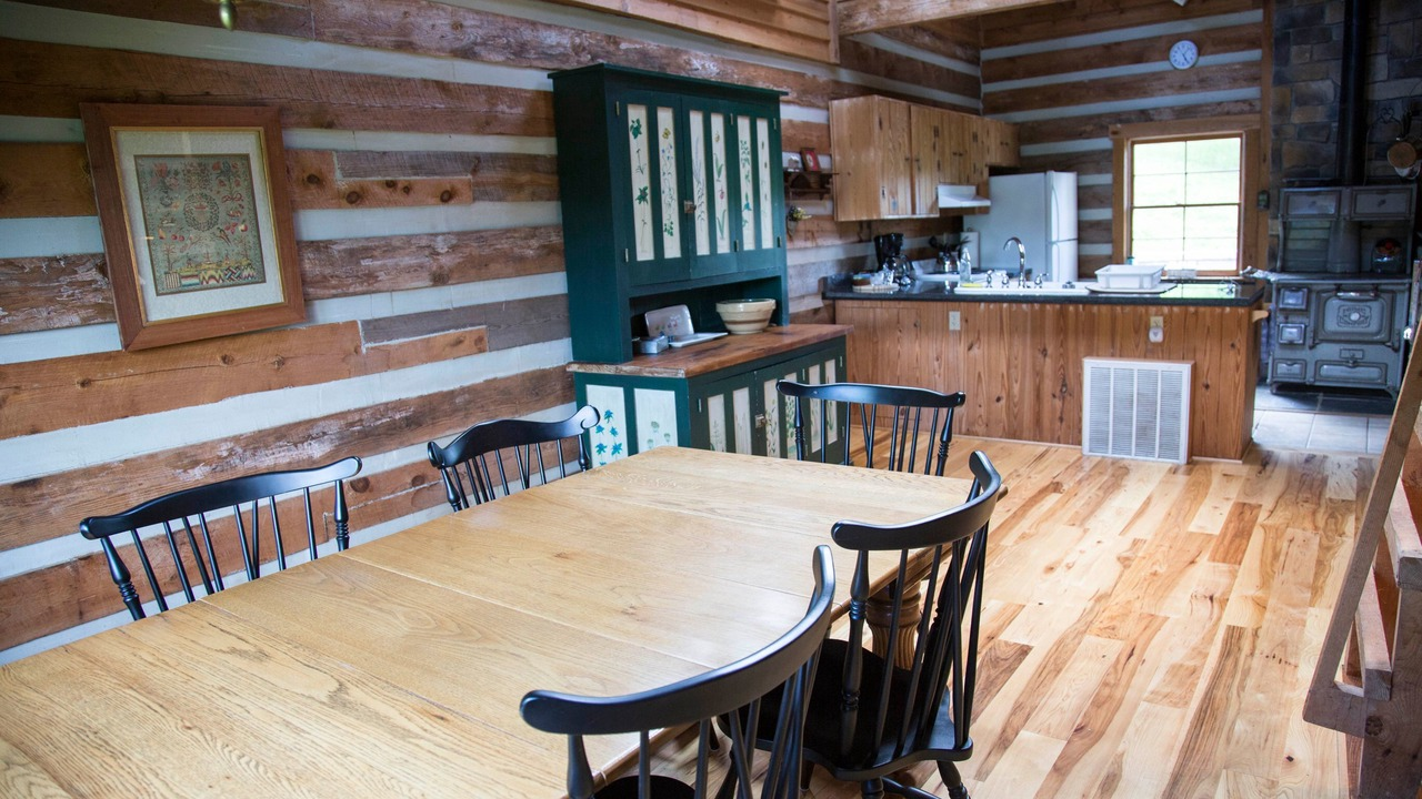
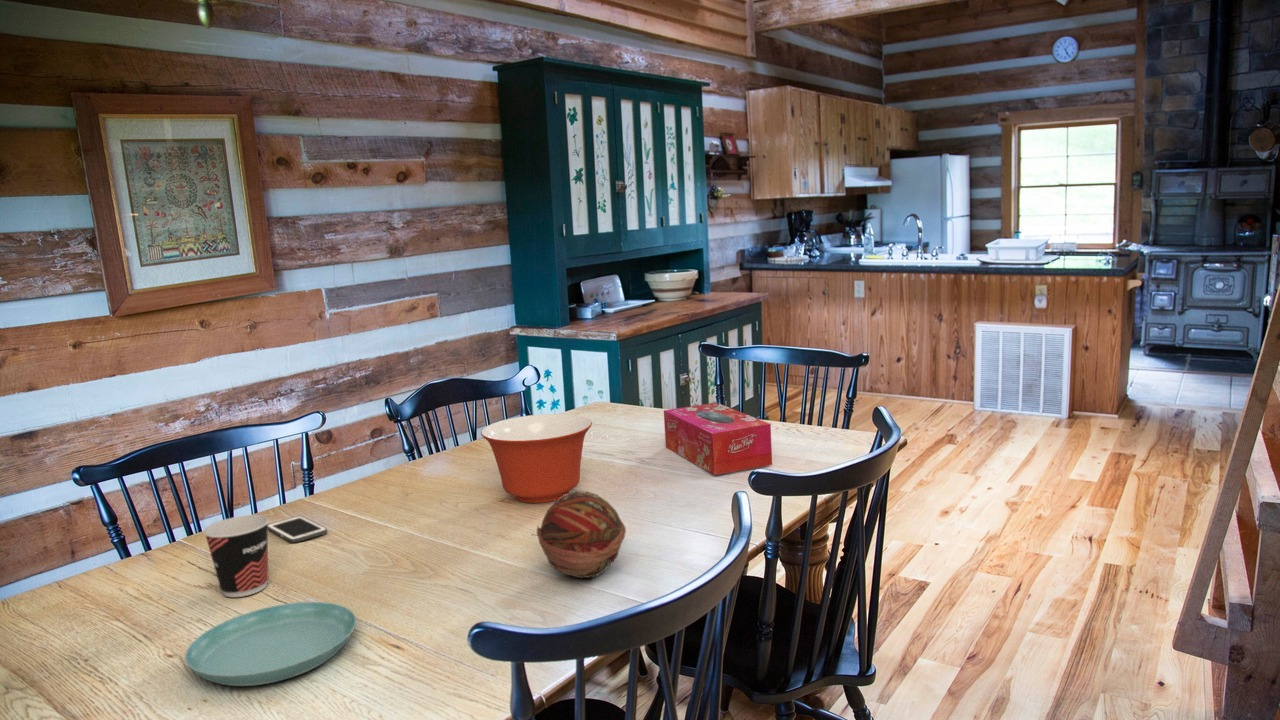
+ tissue box (715, 436)
+ decorative ball (581, 534)
+ saucer (274, 644)
+ mixing bowl (539, 460)
+ cell phone (296, 529)
+ cup (240, 557)
